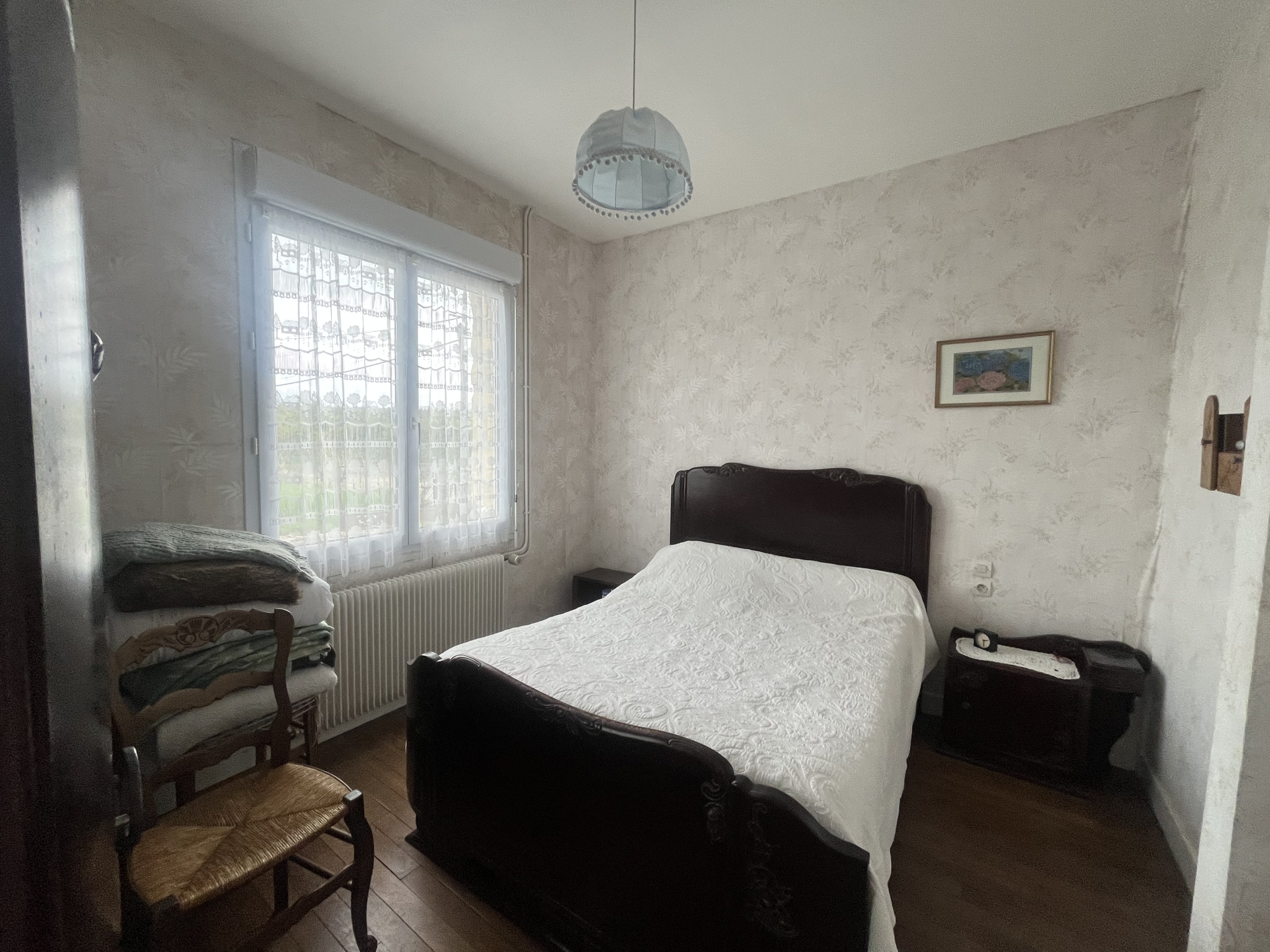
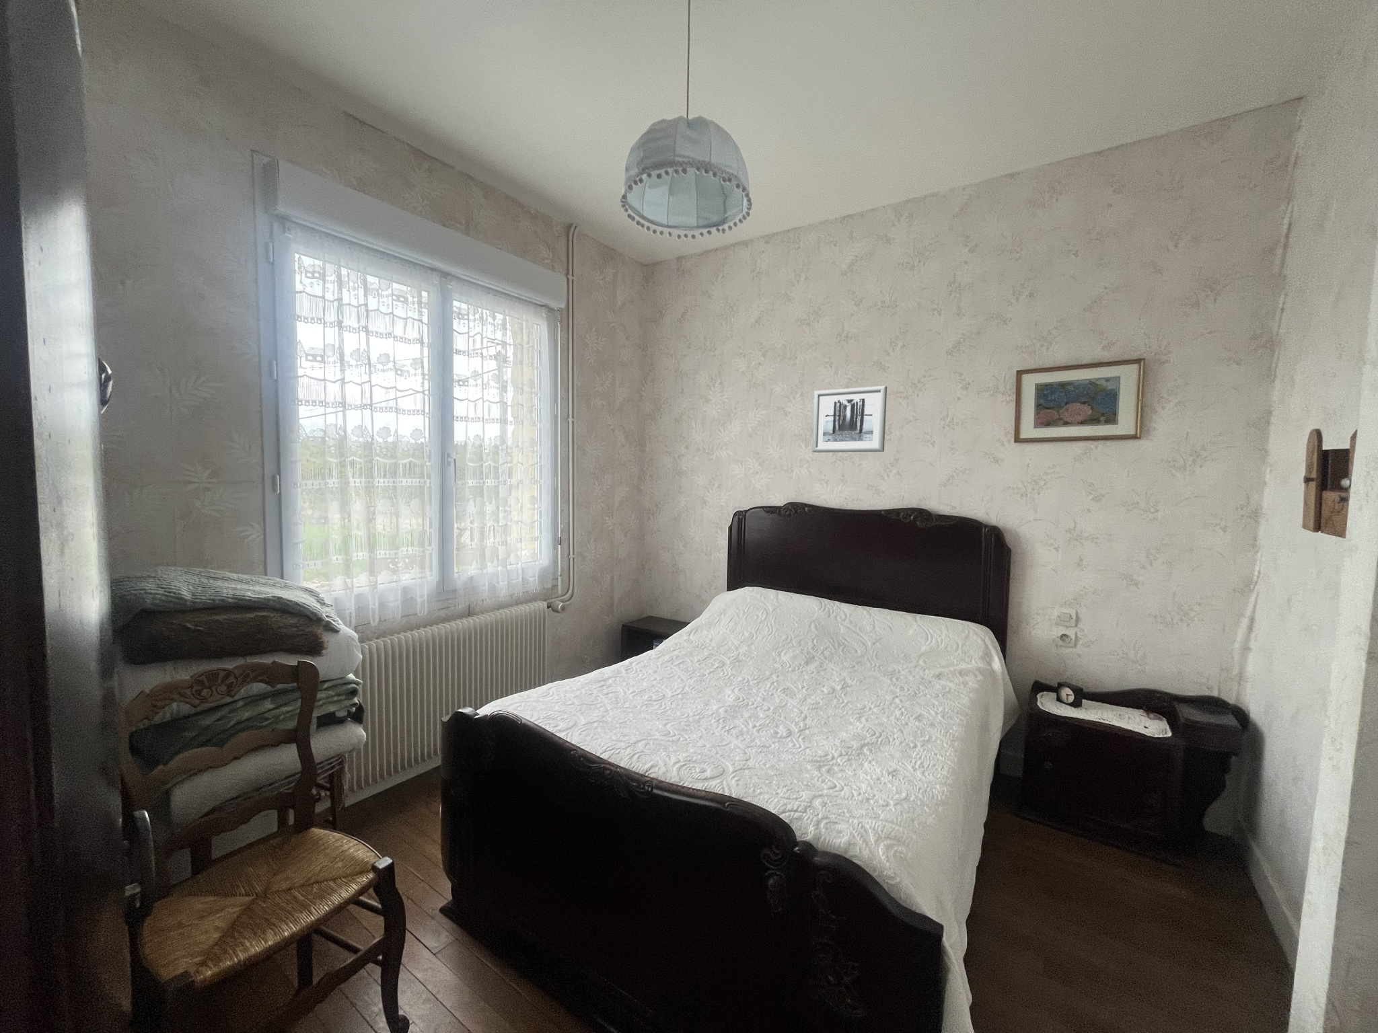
+ wall art (847, 420)
